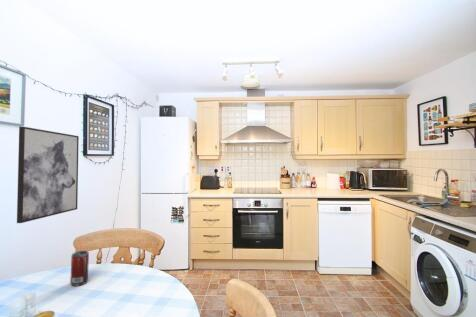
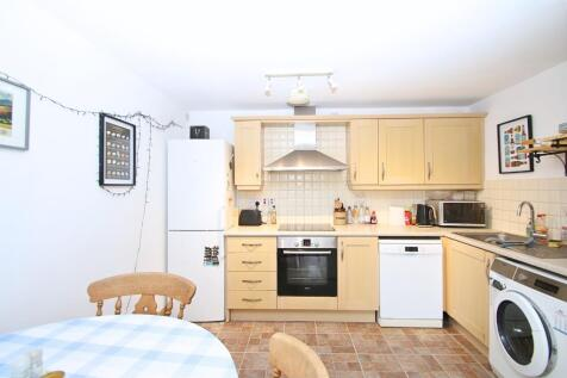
- wall art (52, 173)
- beverage can (79, 267)
